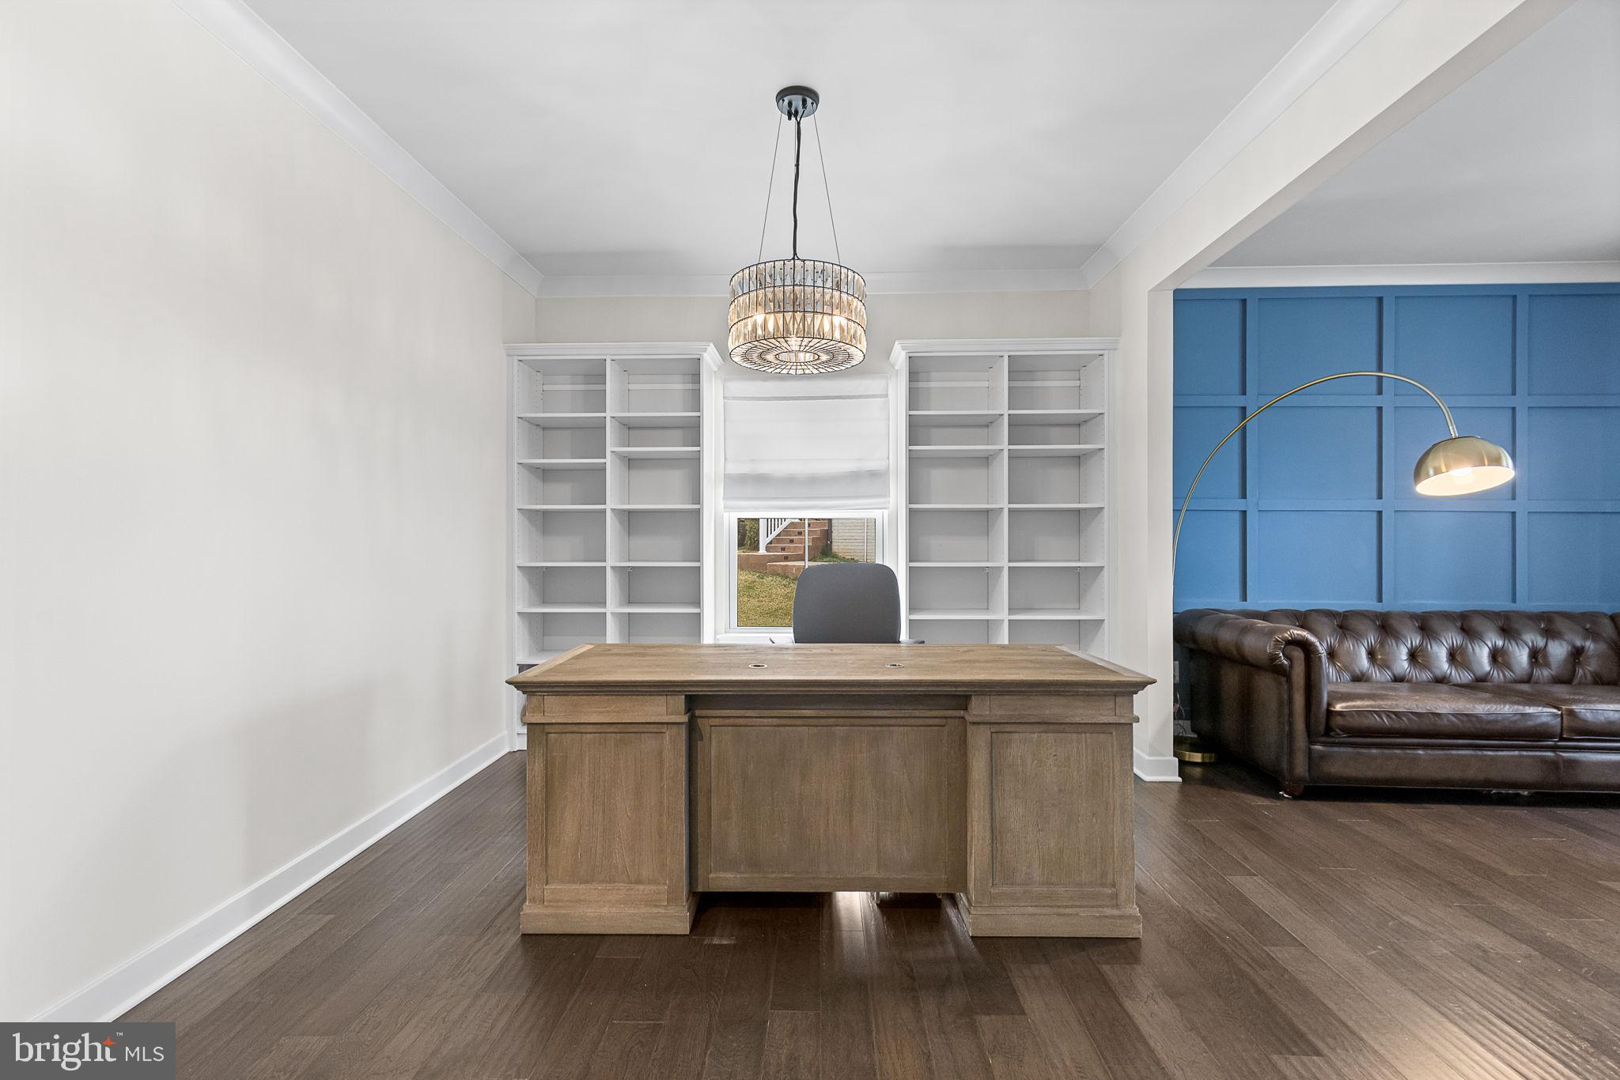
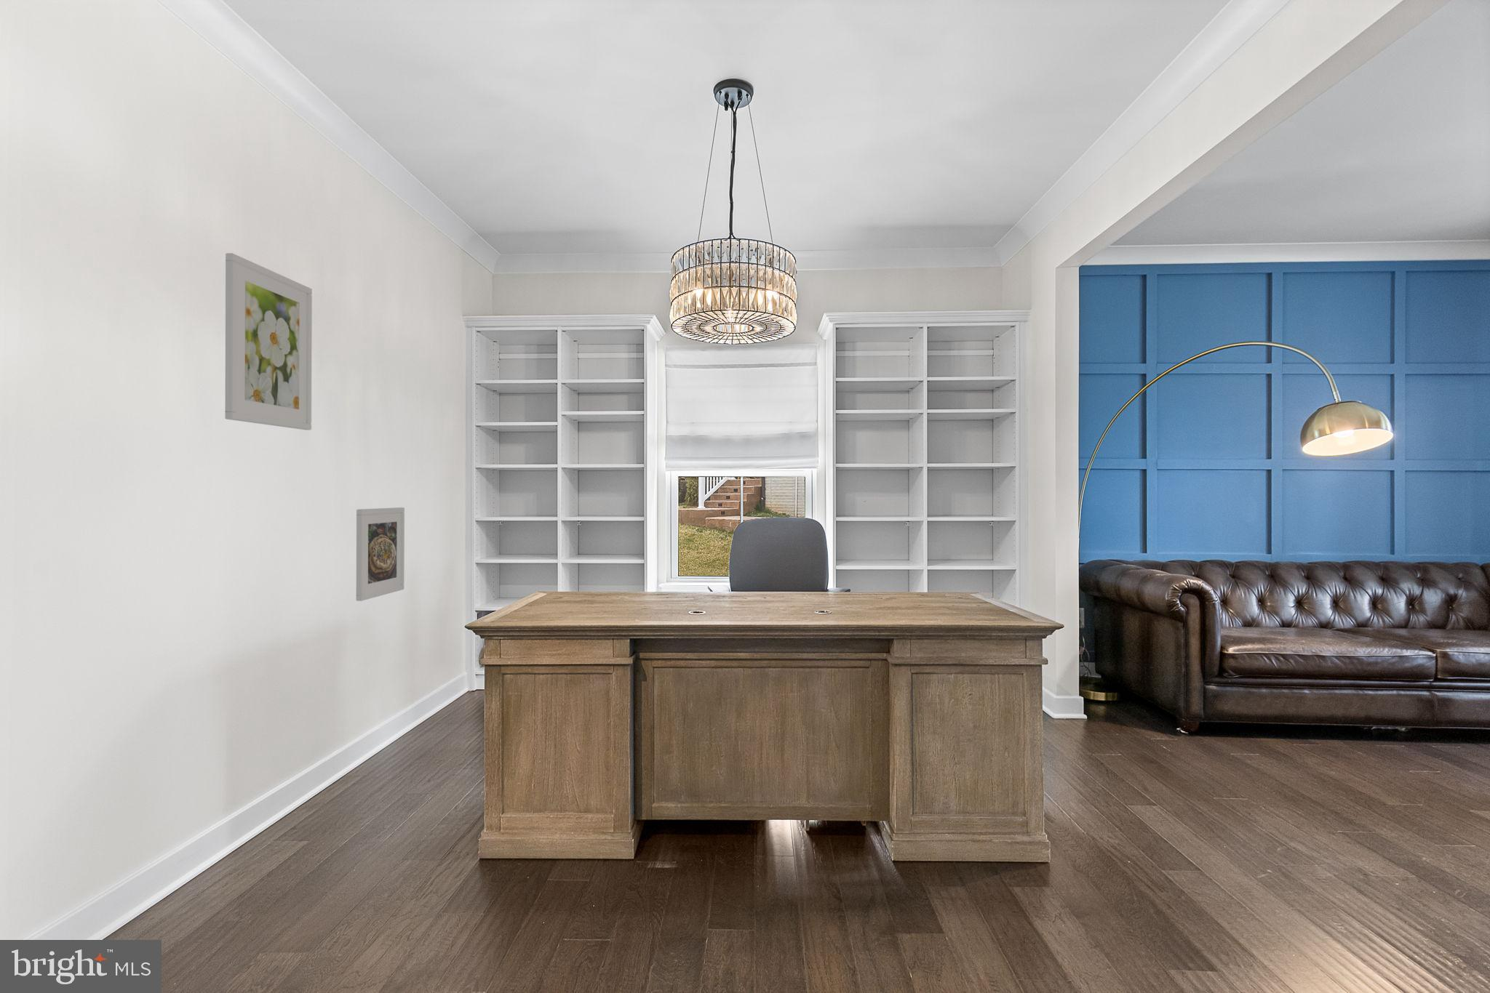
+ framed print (381, 551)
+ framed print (272, 348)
